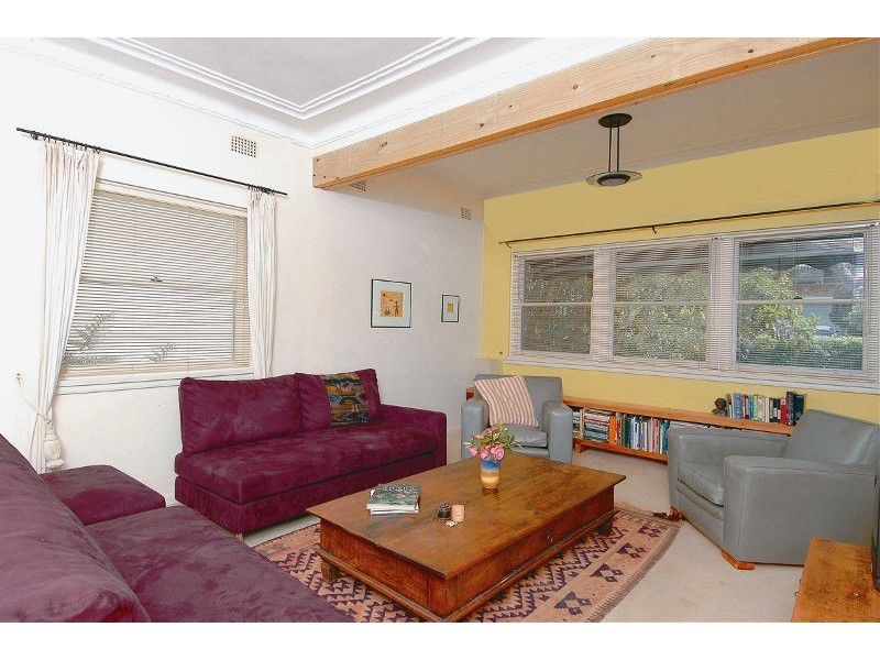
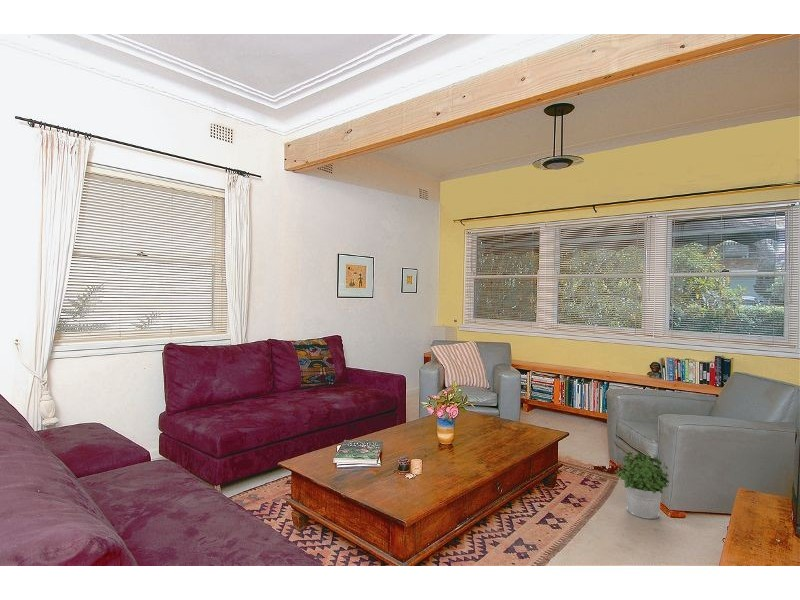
+ potted plant (640, 482)
